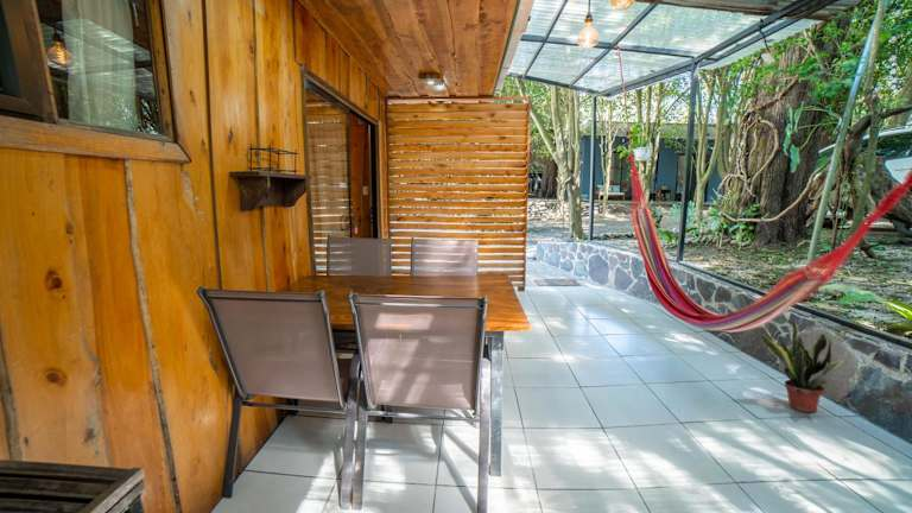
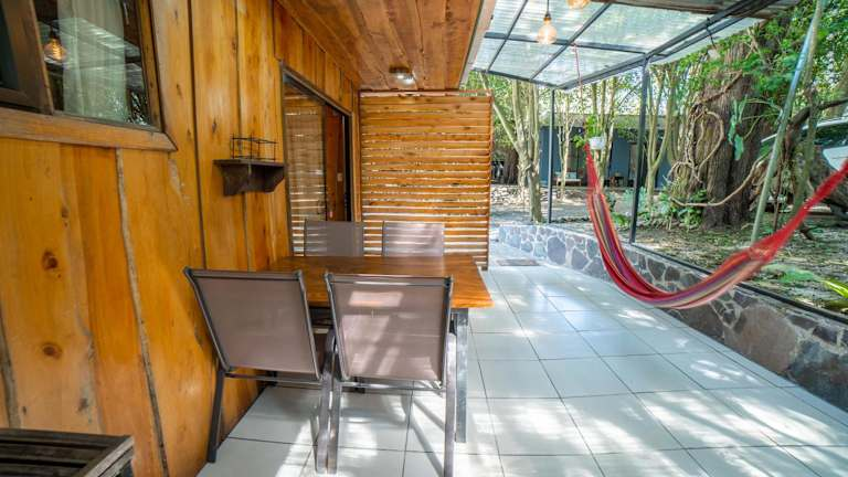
- potted plant (800, 366)
